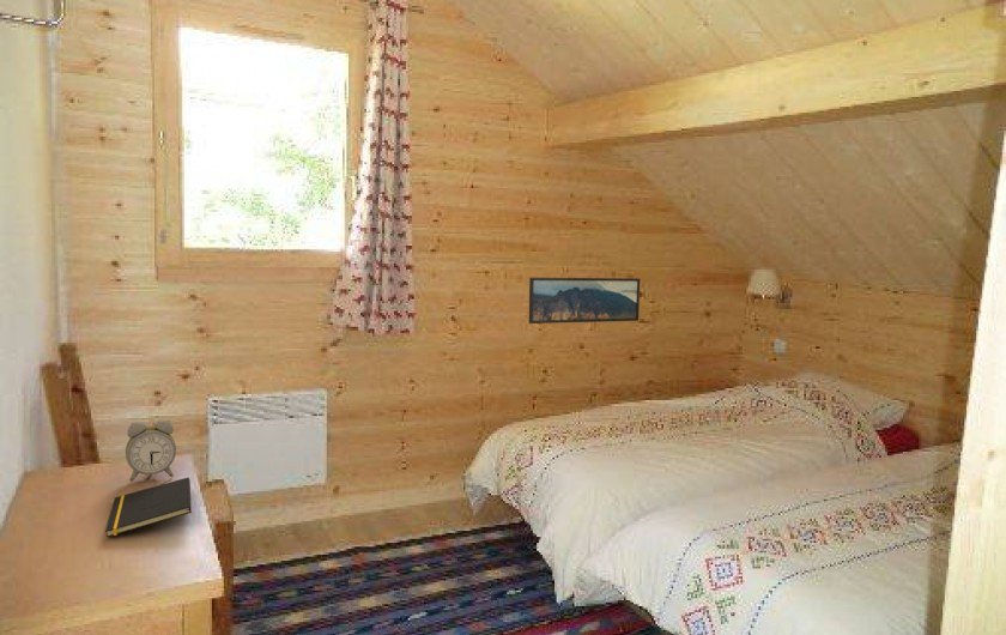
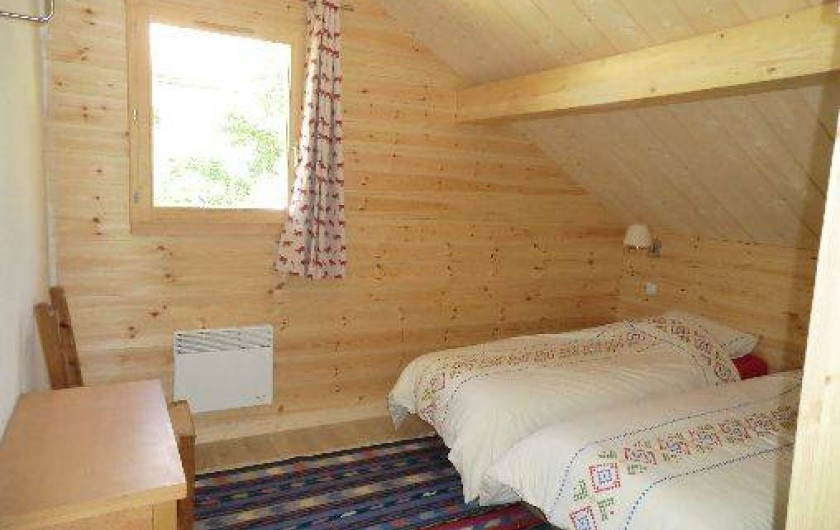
- alarm clock (151, 448)
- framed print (586, 300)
- notepad (151, 504)
